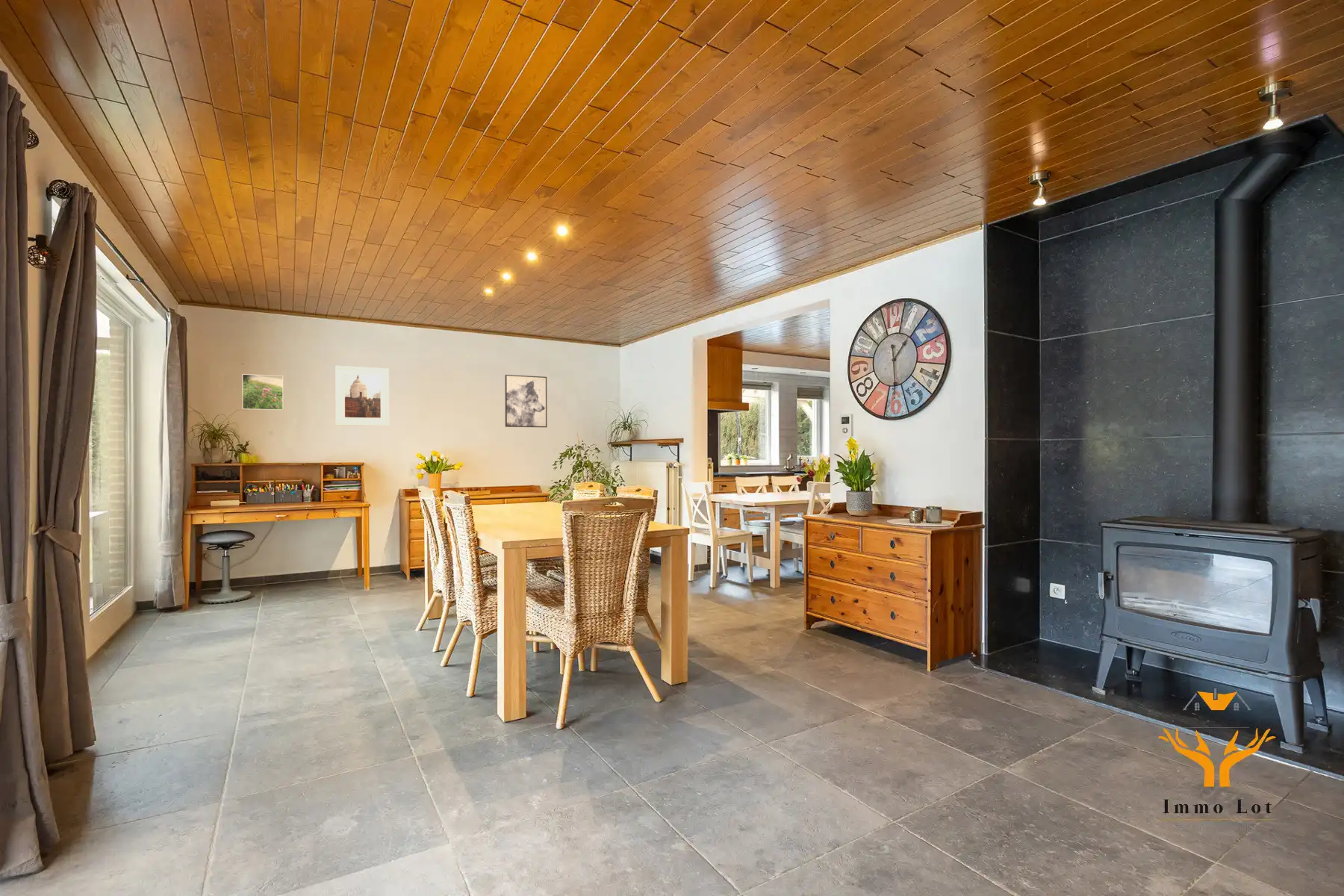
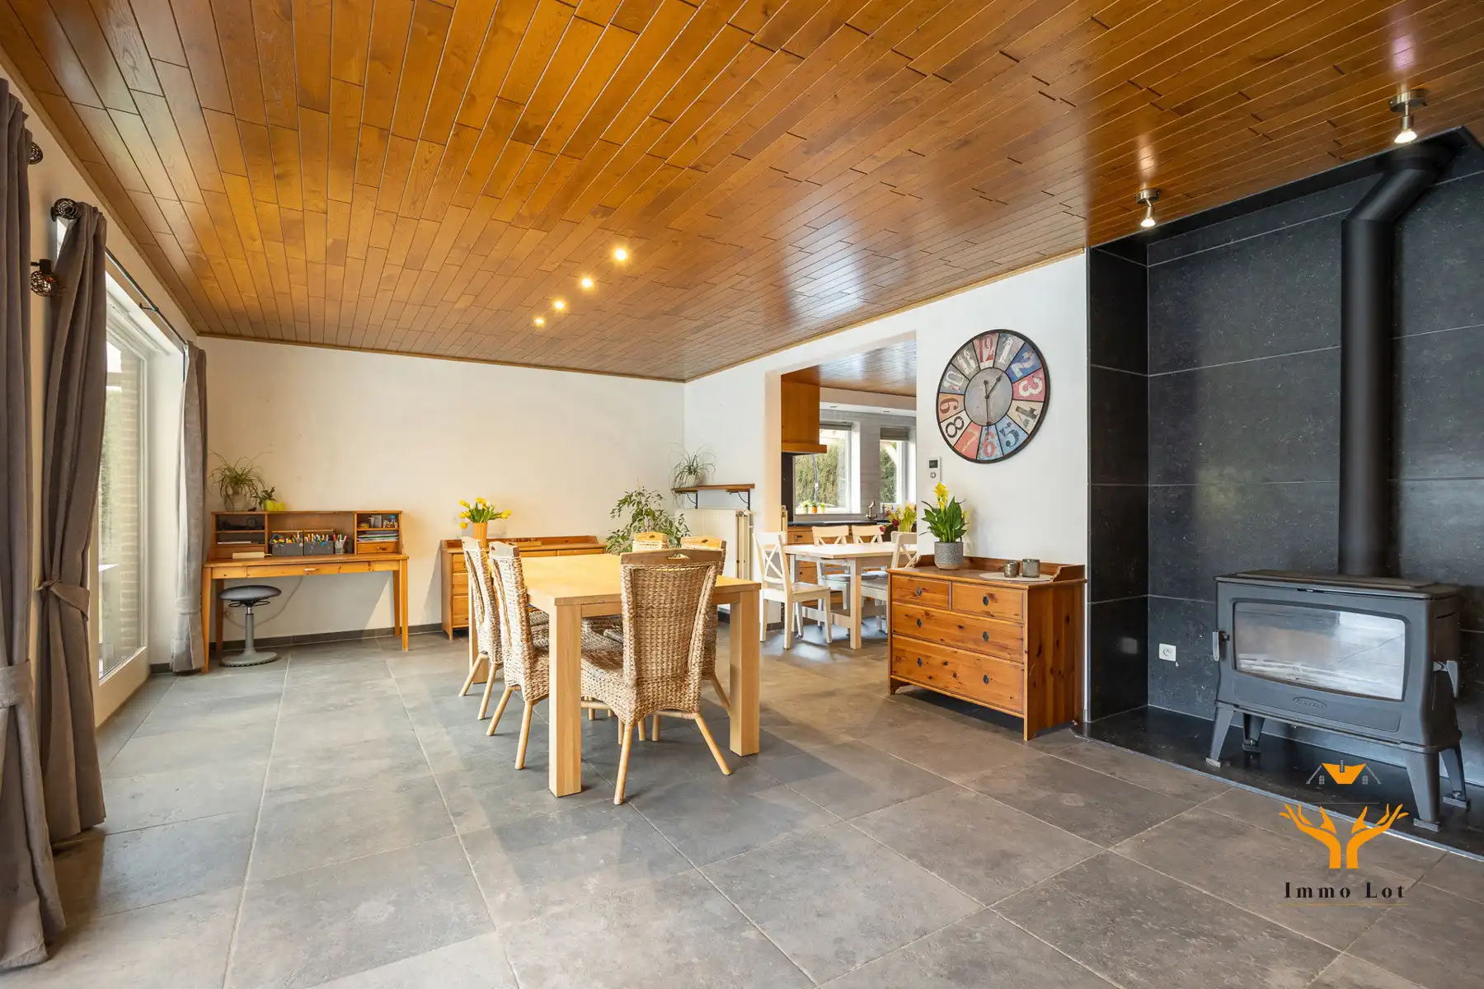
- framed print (362, 396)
- wall art (526, 401)
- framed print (263, 392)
